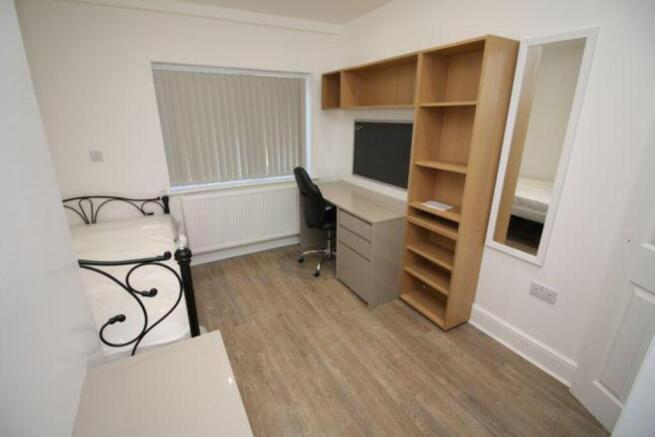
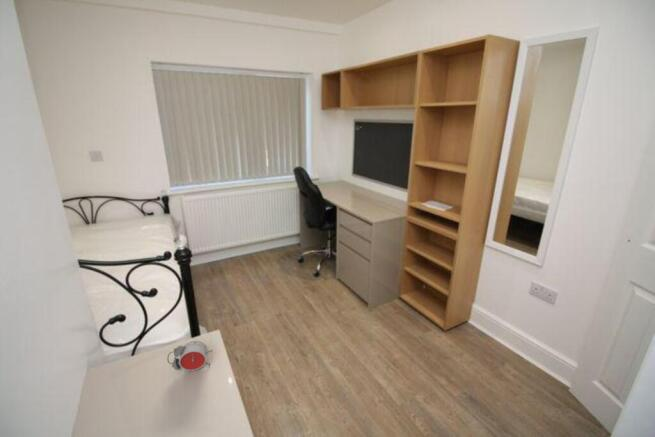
+ alarm clock (190, 355)
